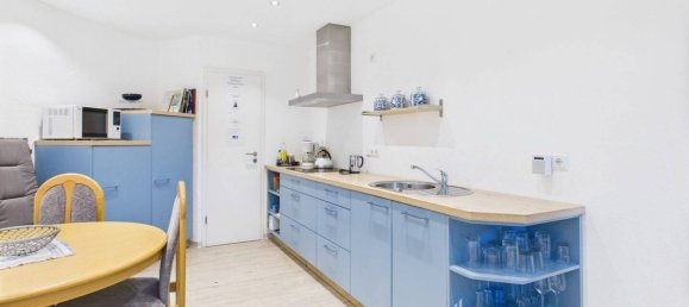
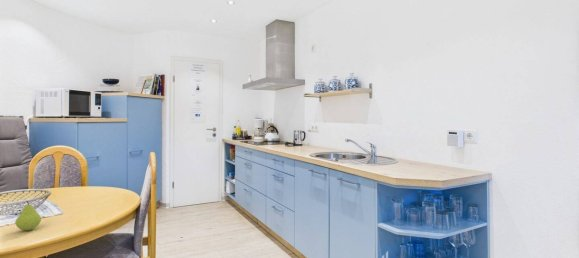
+ fruit (28, 215)
